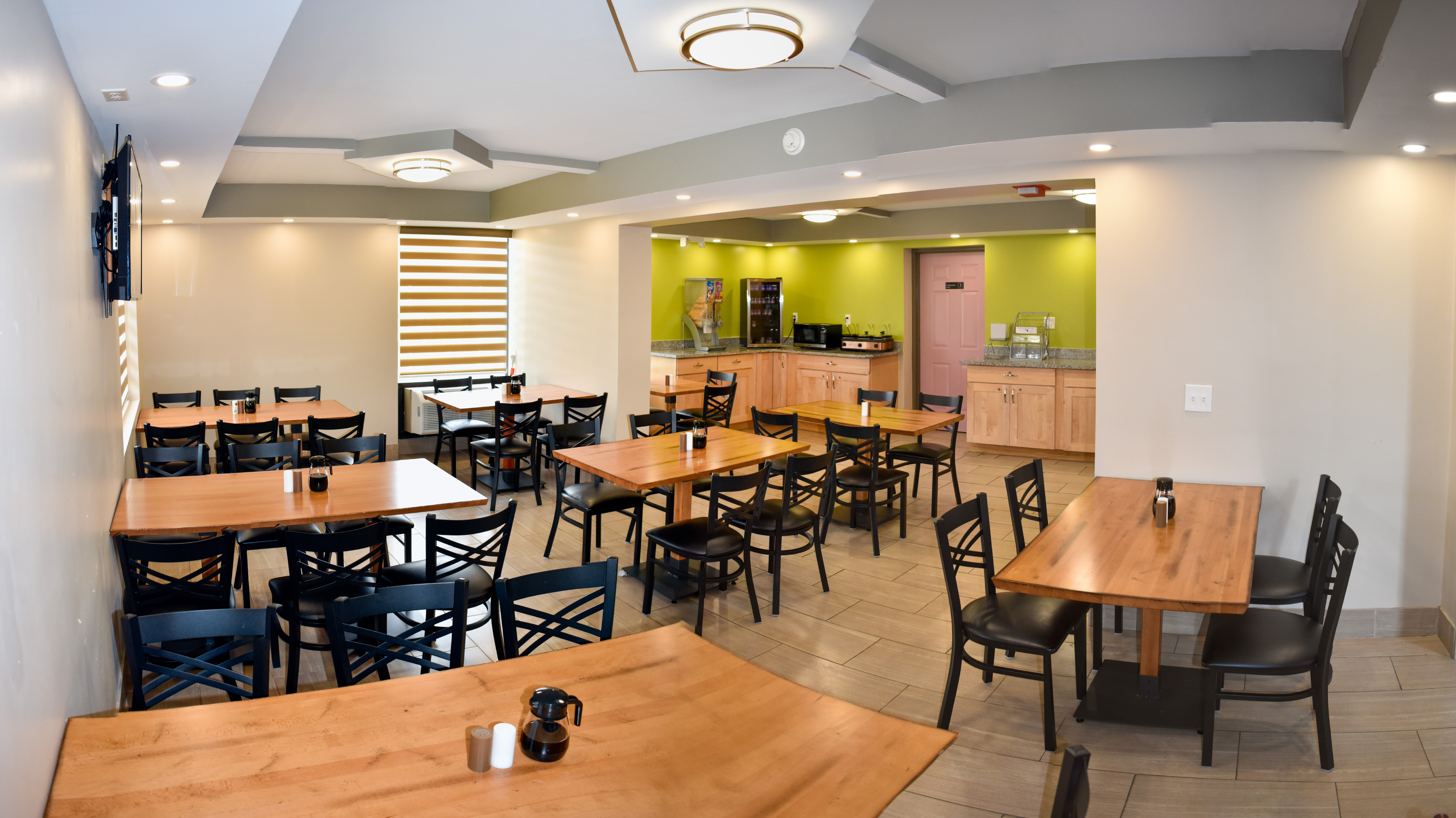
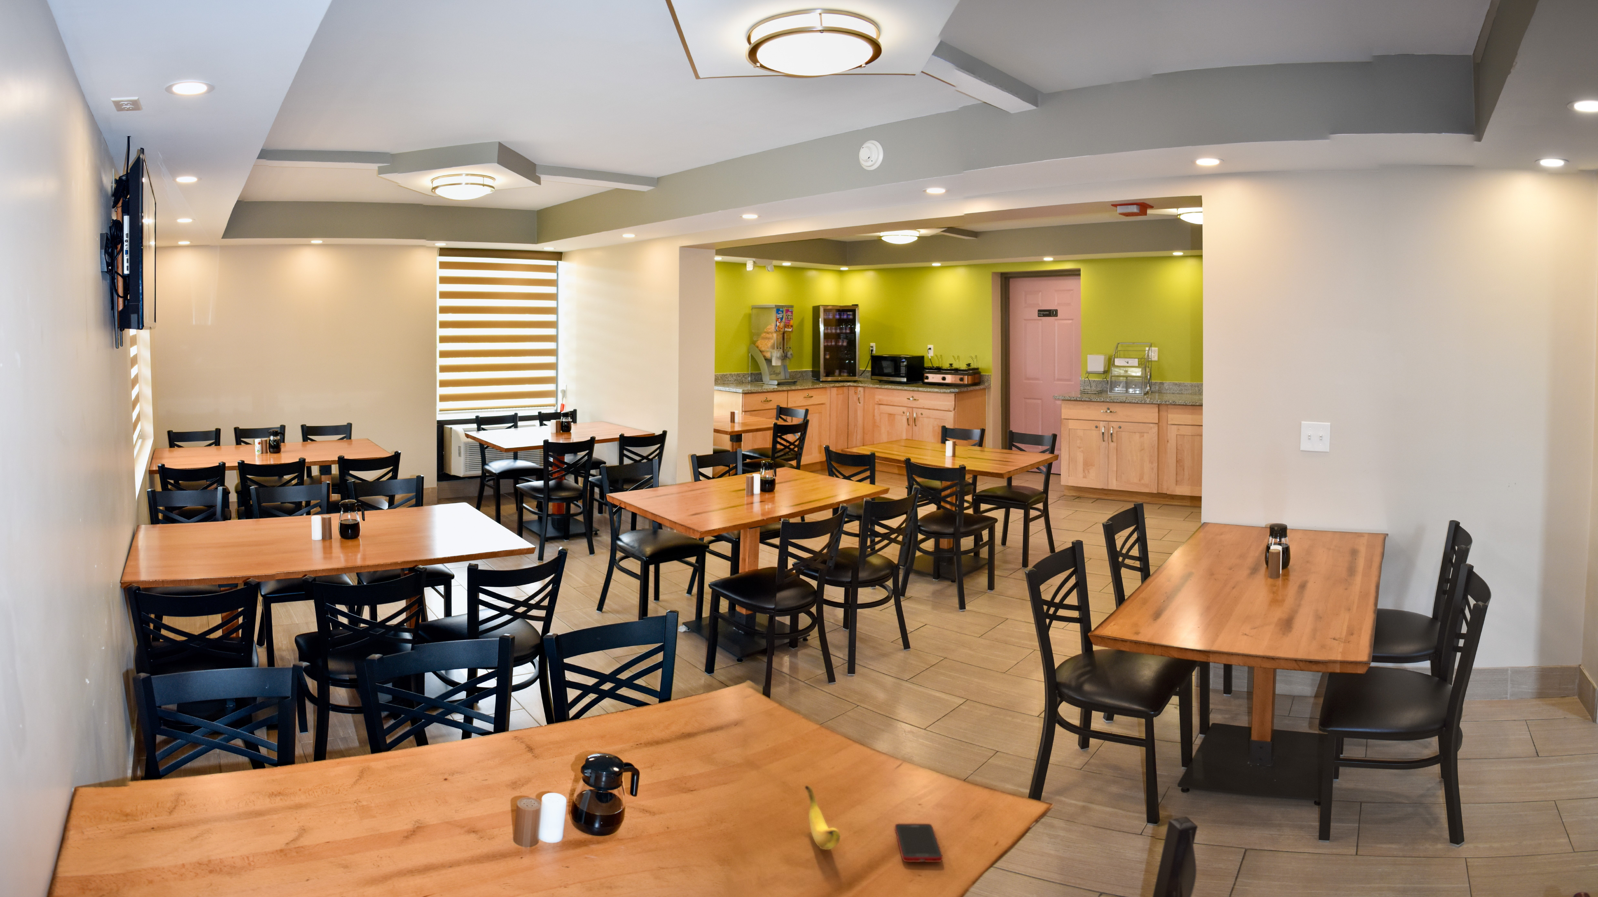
+ banana (822, 825)
+ cell phone (918, 842)
